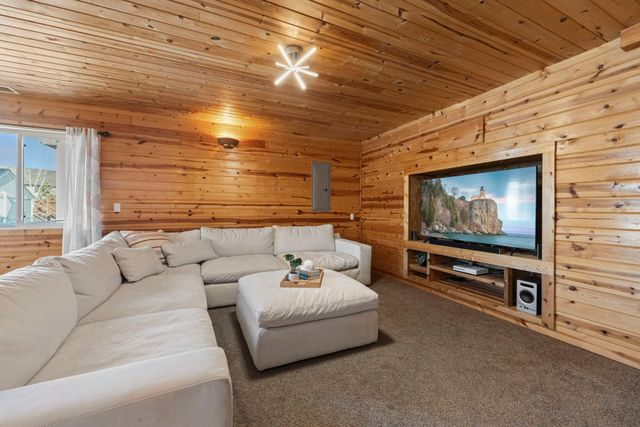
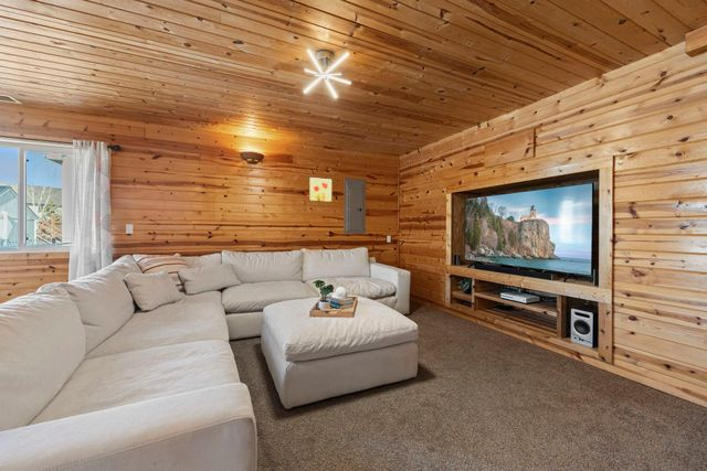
+ wall art (320, 190)
